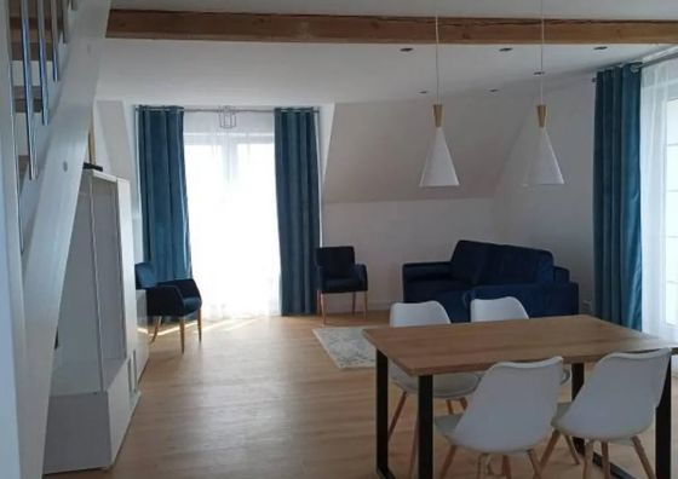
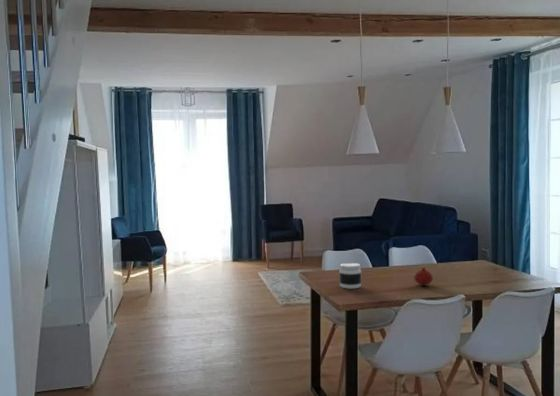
+ jar (350, 275)
+ fruit (423, 276)
